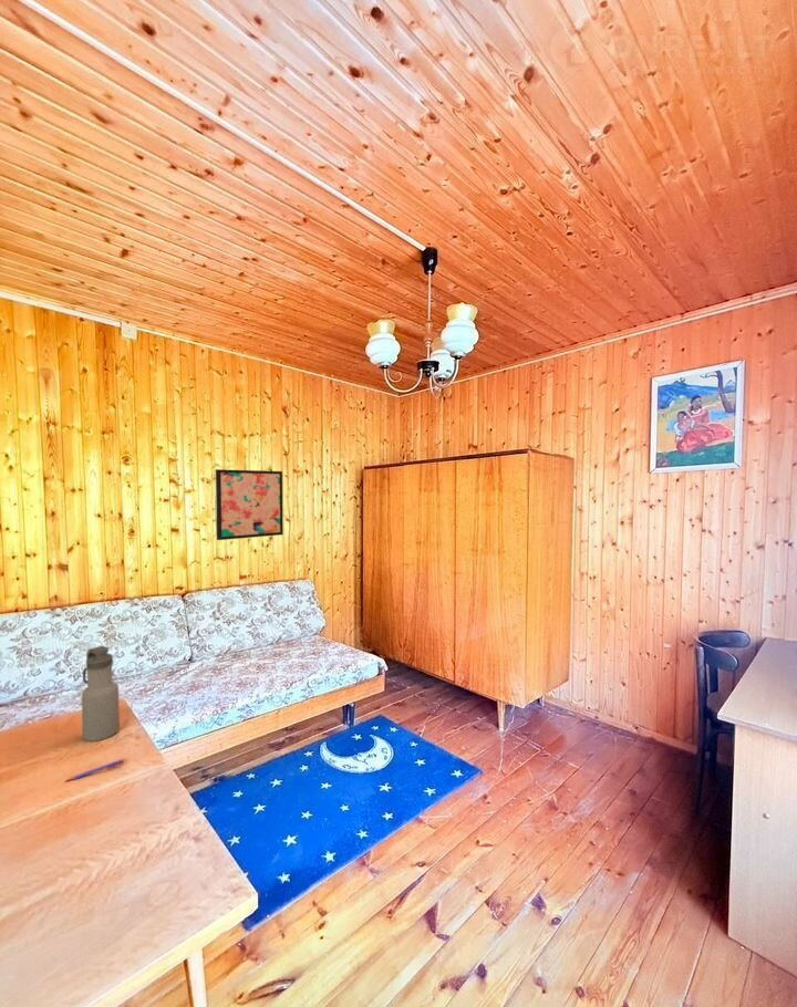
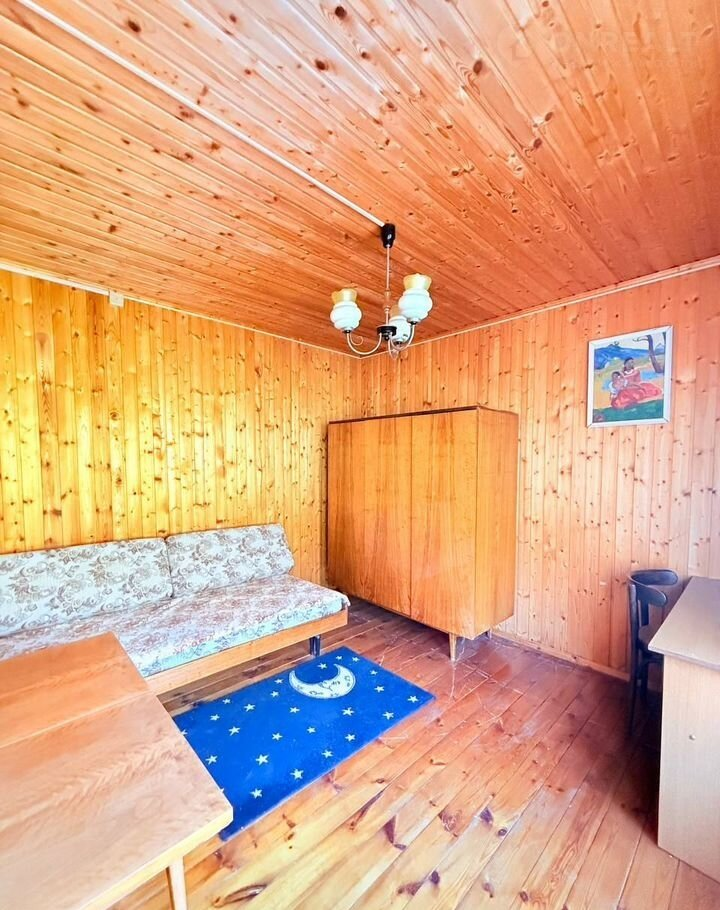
- water bottle (100, 691)
- wall art (250, 504)
- pen (96, 769)
